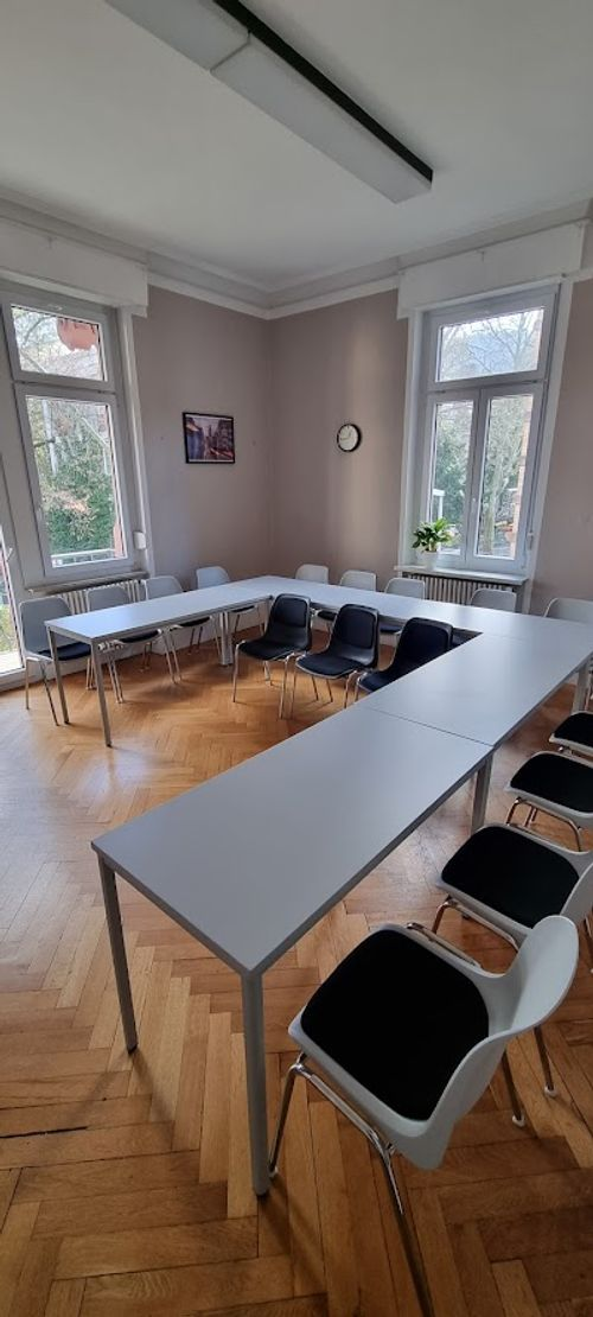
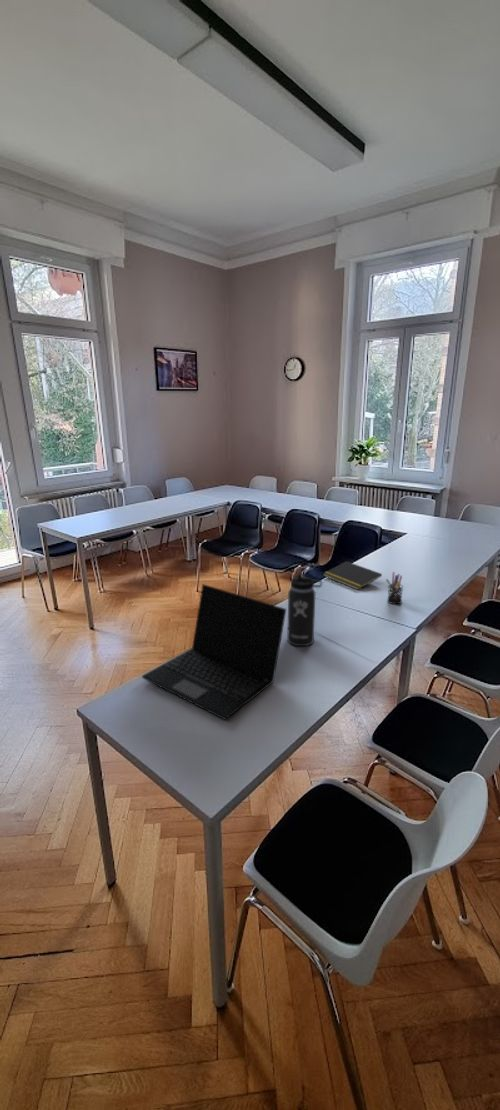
+ thermos bottle (304, 605)
+ pen holder (393, 587)
+ laptop (213, 644)
+ notepad (351, 574)
